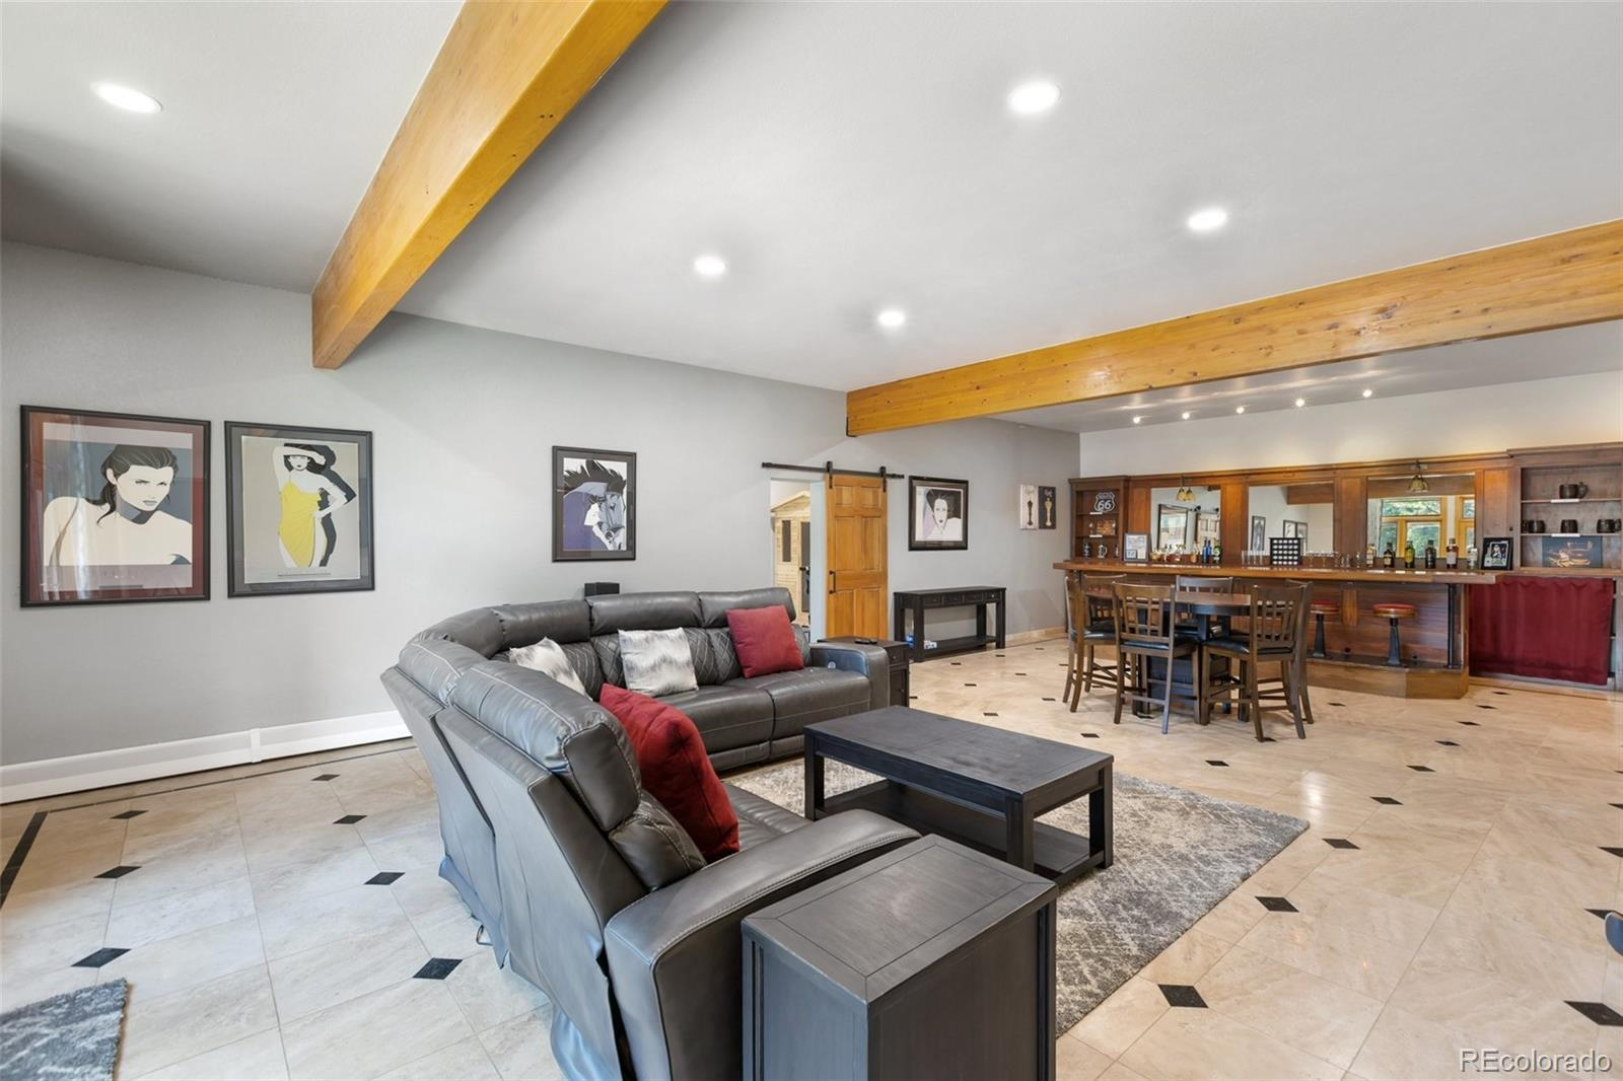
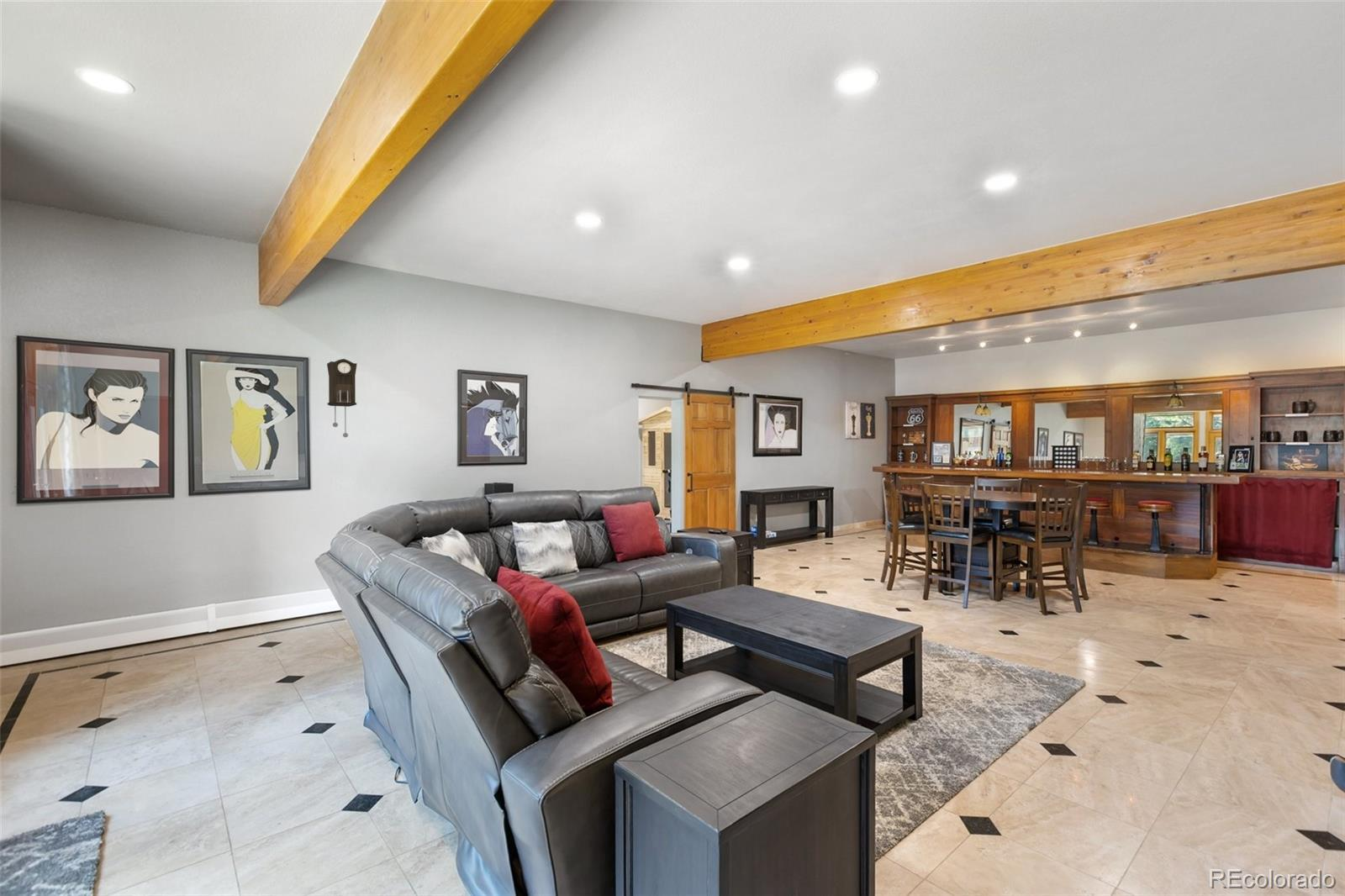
+ pendulum clock (341, 398)
